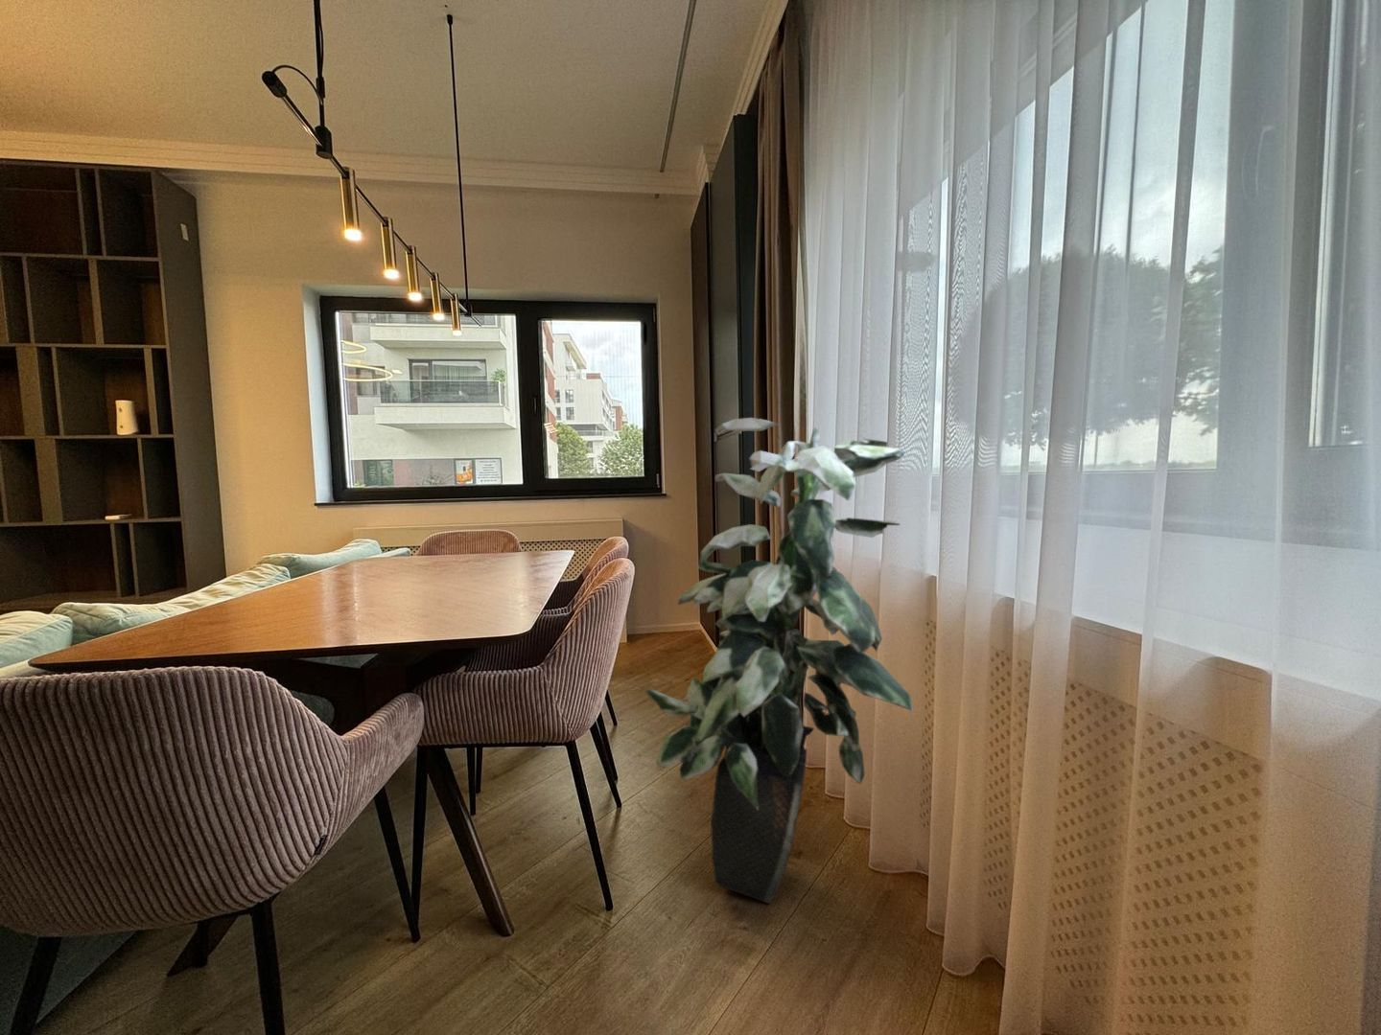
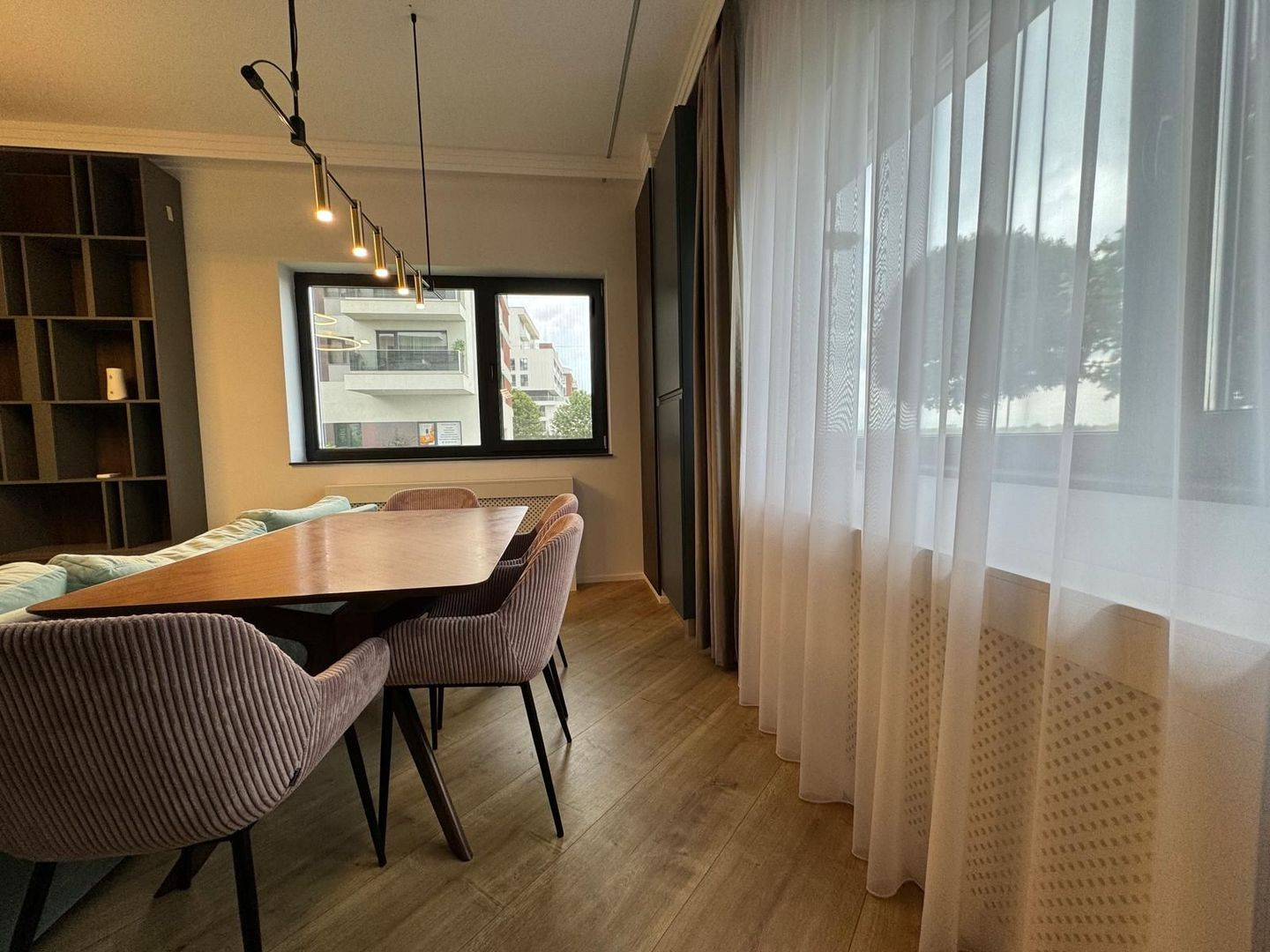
- indoor plant (774, 652)
